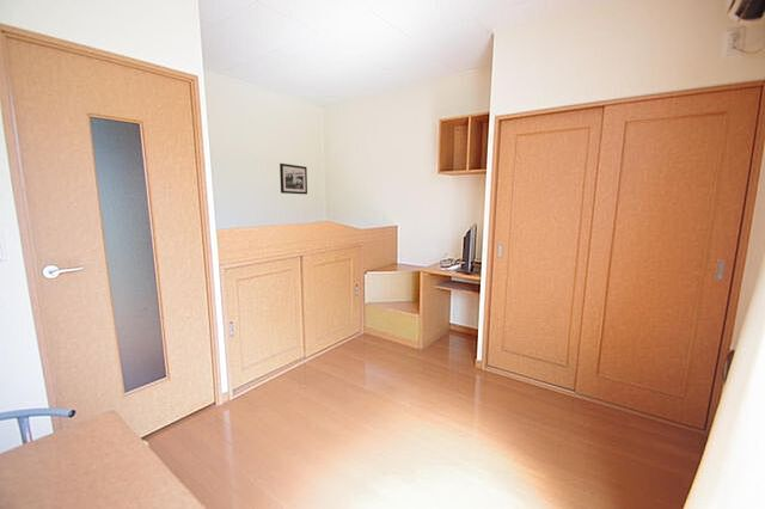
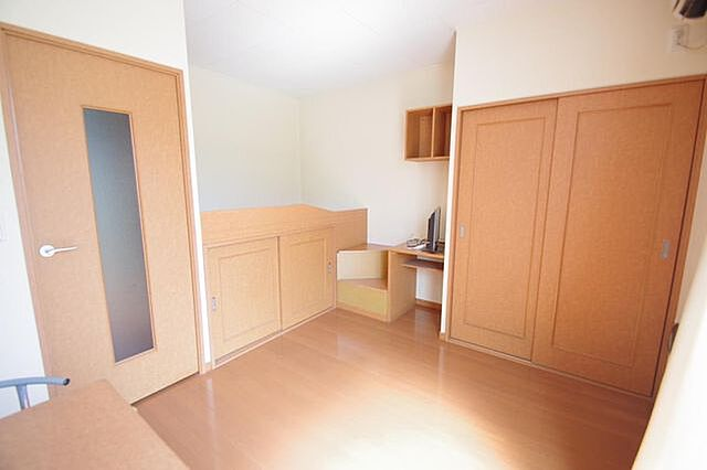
- picture frame (294, 179)
